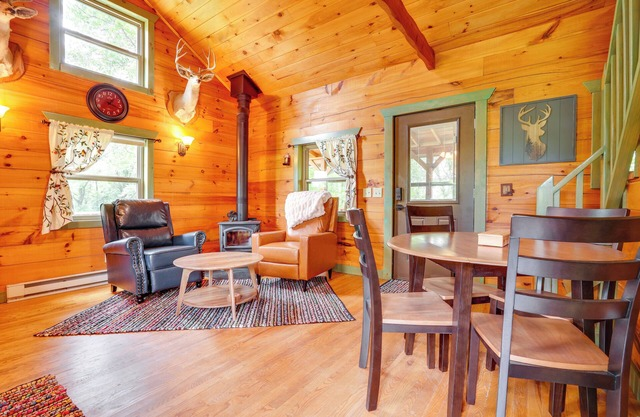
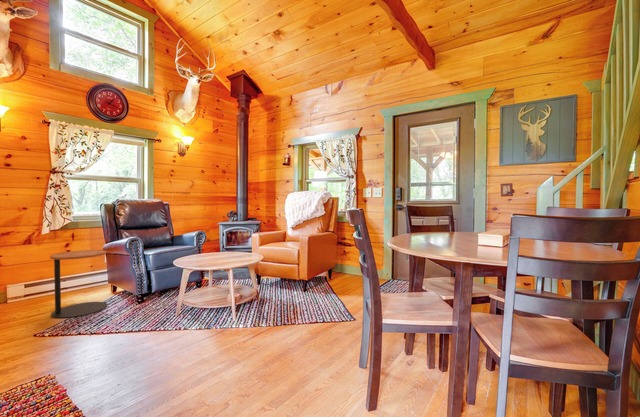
+ side table (60, 285)
